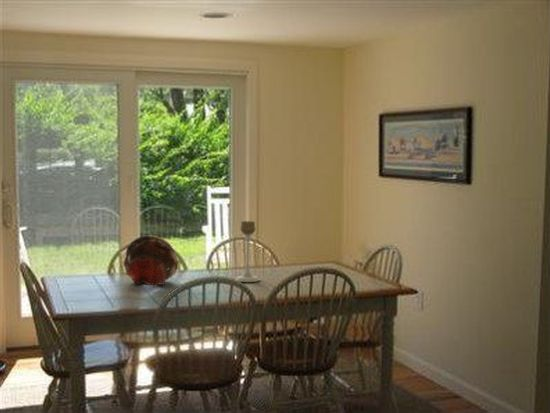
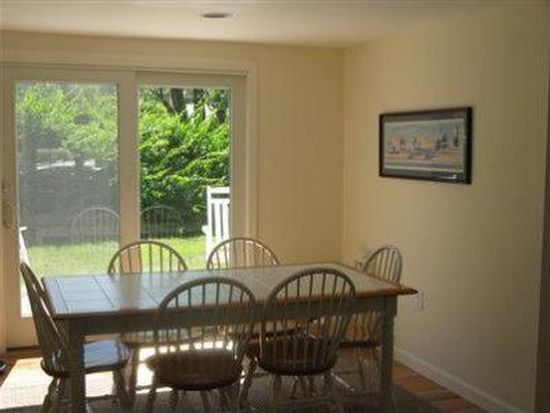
- candle holder (247, 250)
- decorative bowl (148, 261)
